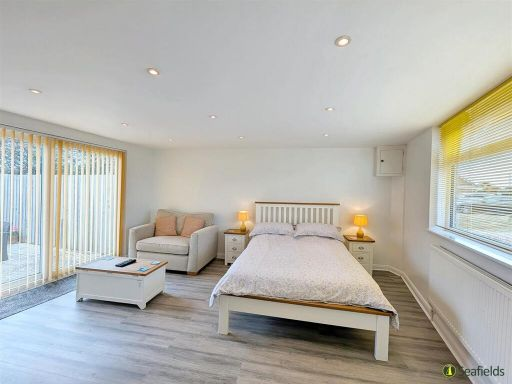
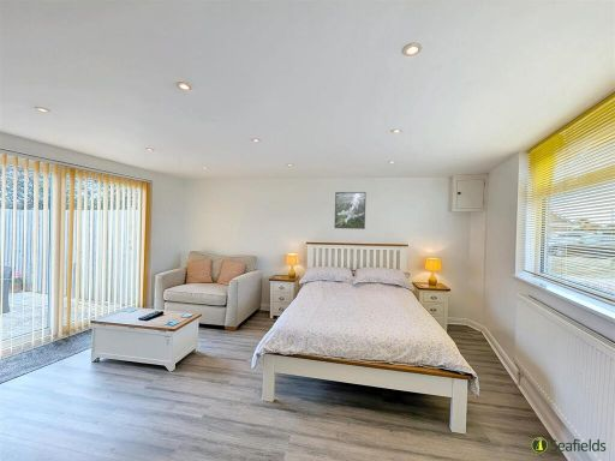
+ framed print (350, 210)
